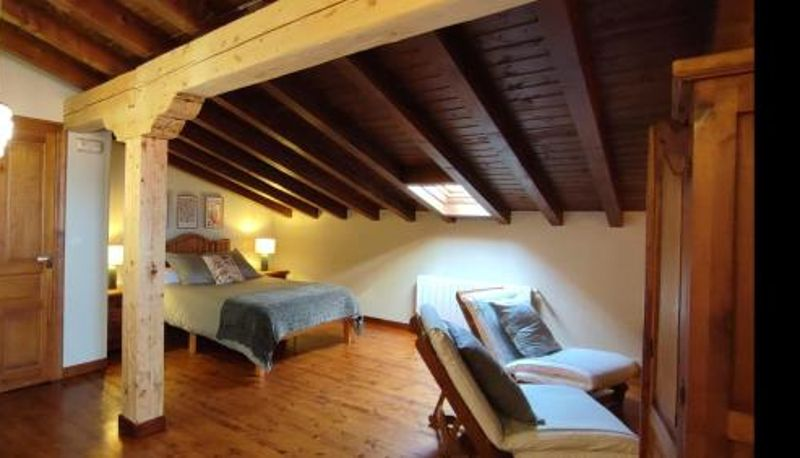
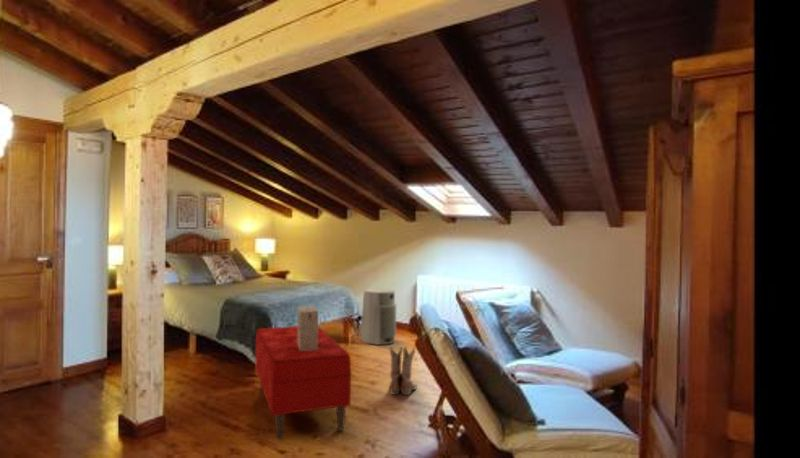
+ boots (402, 367)
+ bench (298, 373)
+ air purifier (379, 315)
+ decorative box (307, 327)
